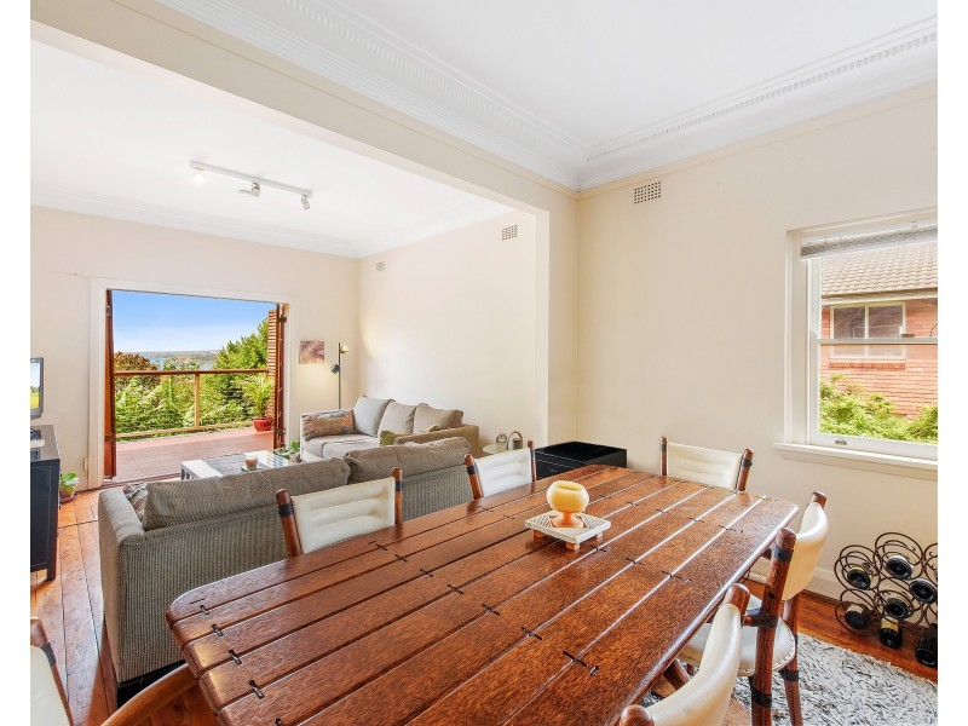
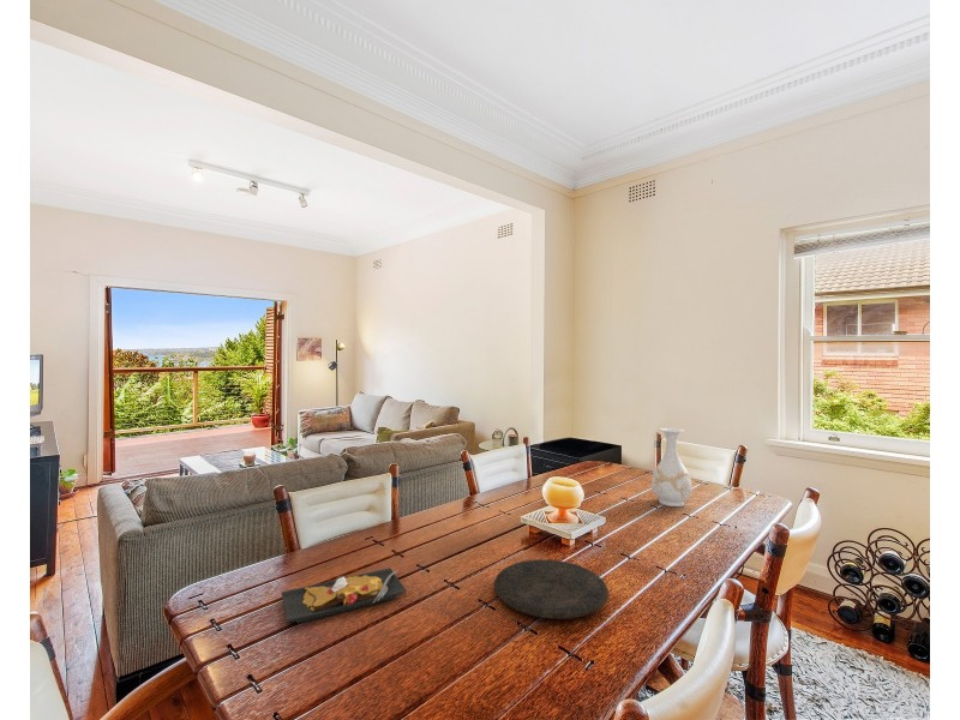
+ plate (550, 589)
+ plate (347, 588)
+ vase (671, 466)
